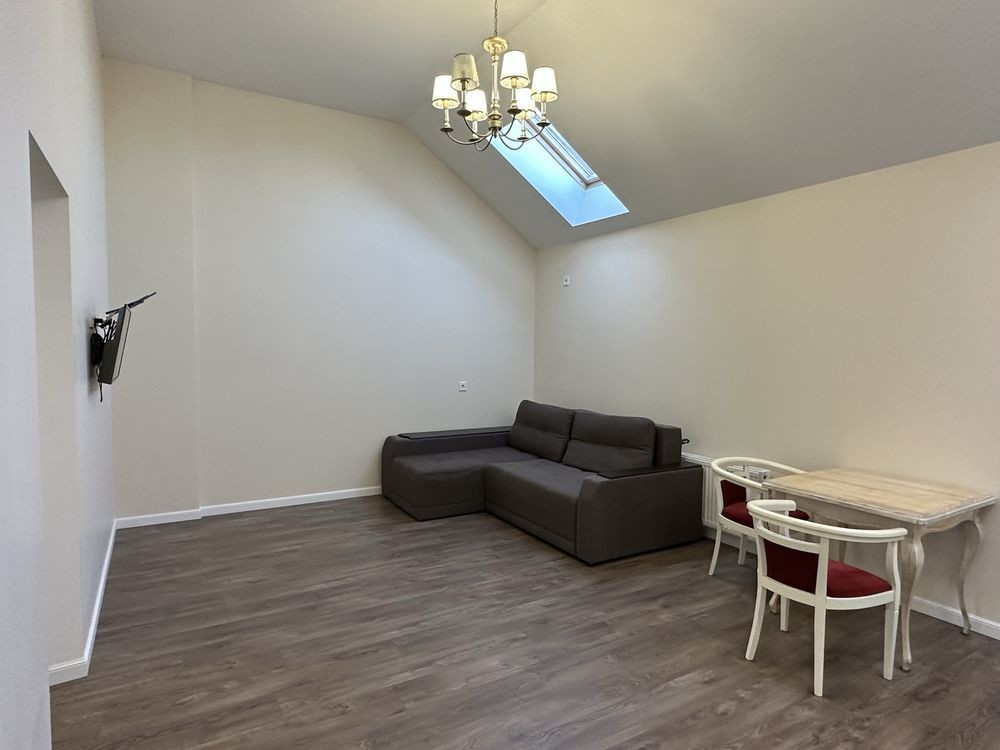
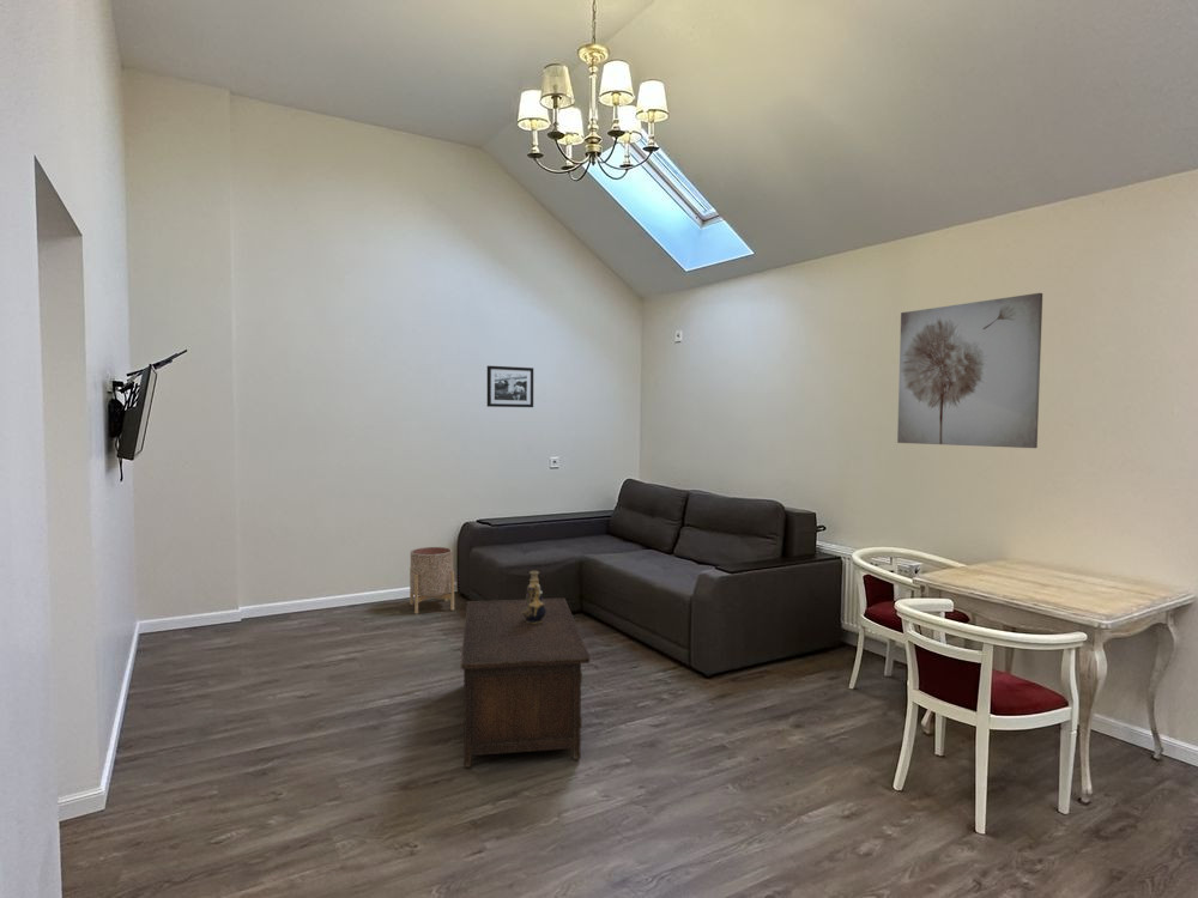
+ wall art (963, 375)
+ decorative vase (533, 595)
+ planter (431, 578)
+ cabinet (520, 672)
+ picture frame (510, 387)
